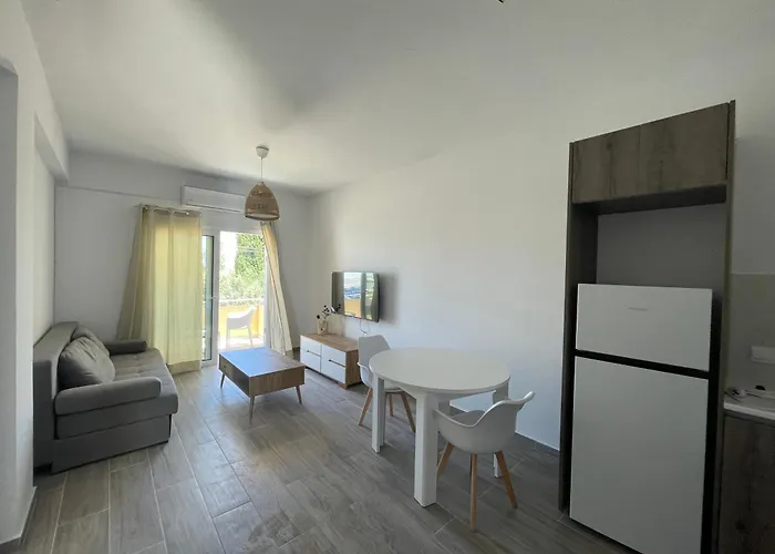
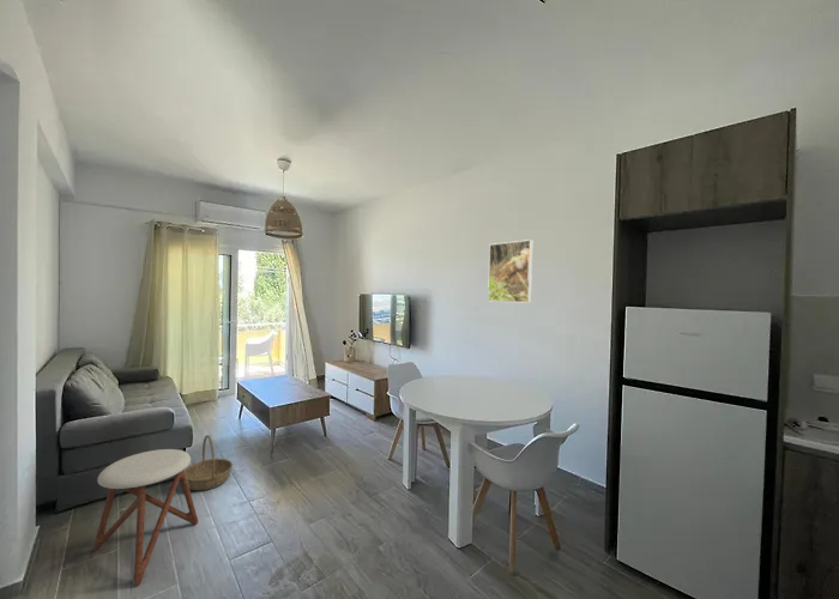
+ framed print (508, 272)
+ basket (207, 460)
+ stool (144, 509)
